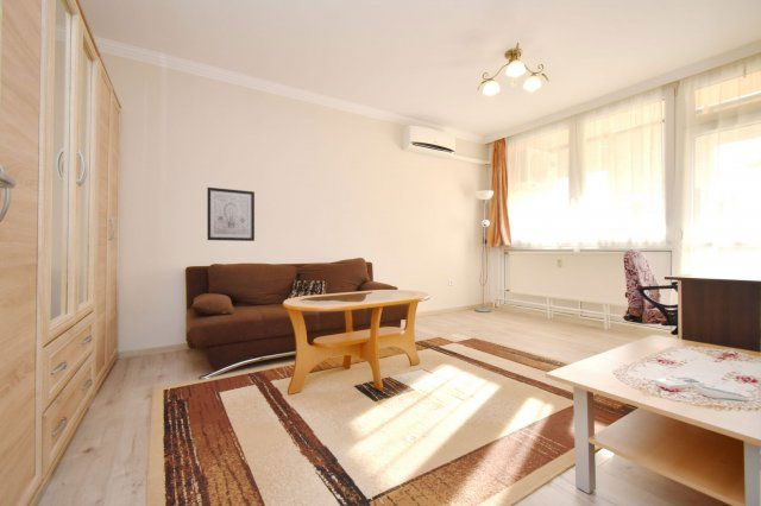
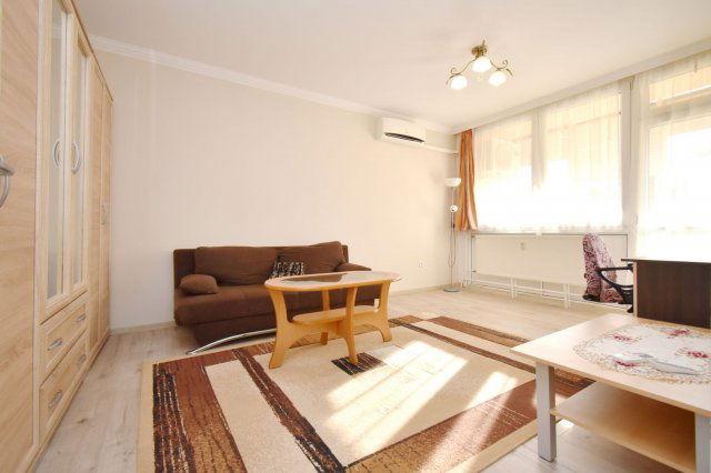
- wall art (231, 215)
